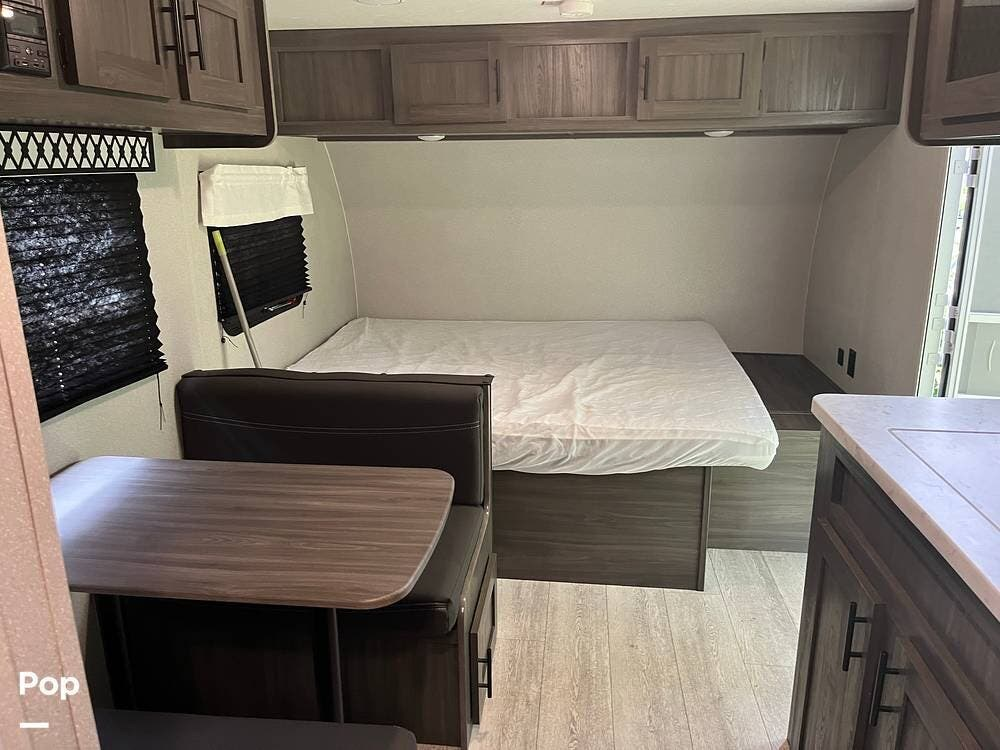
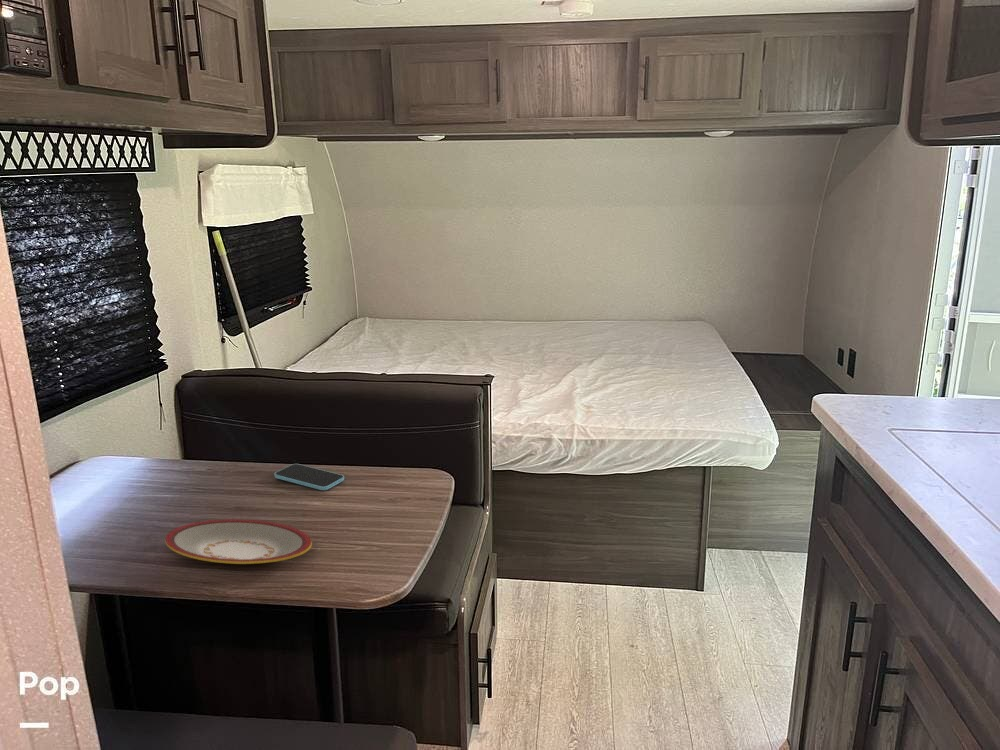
+ plate (238, 545)
+ smartphone (309, 476)
